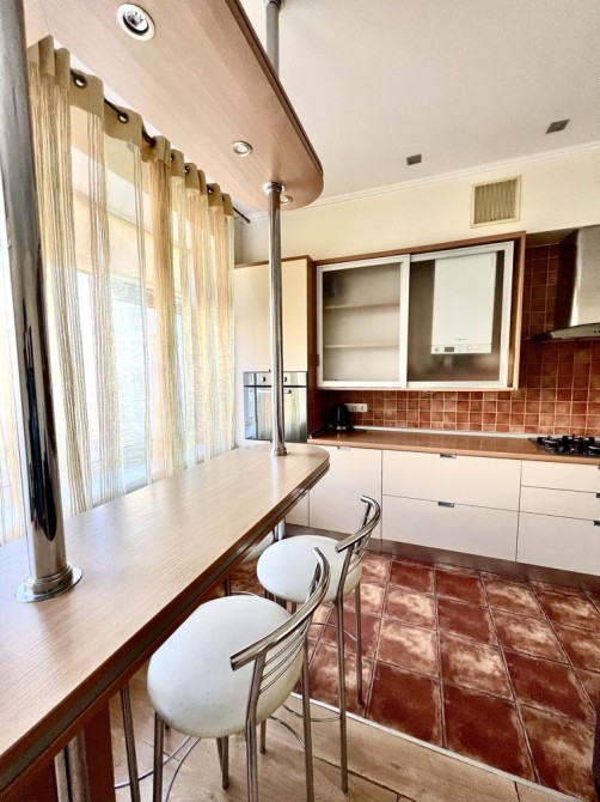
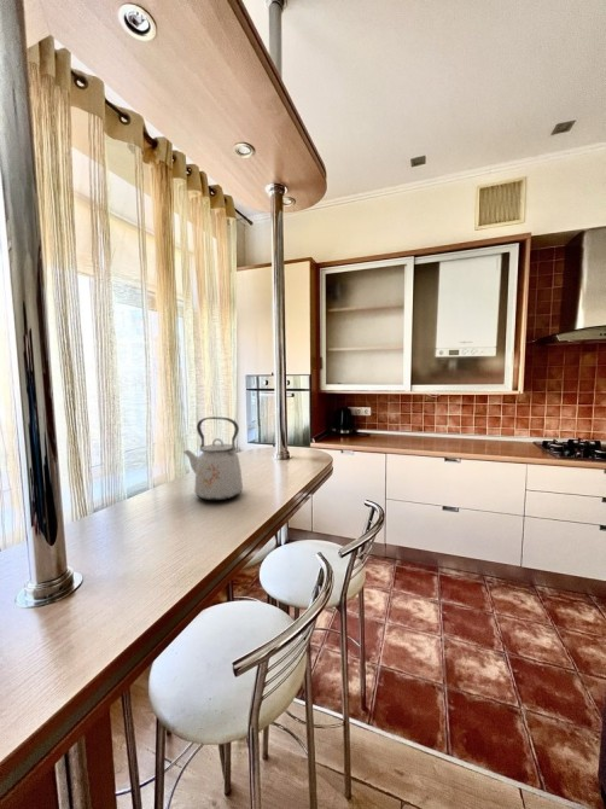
+ kettle (210, 455)
